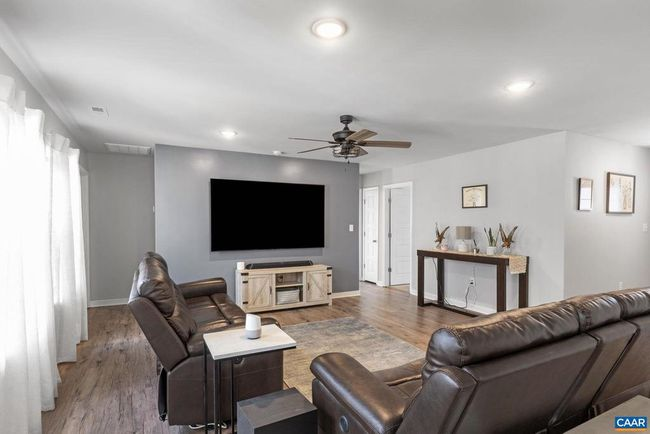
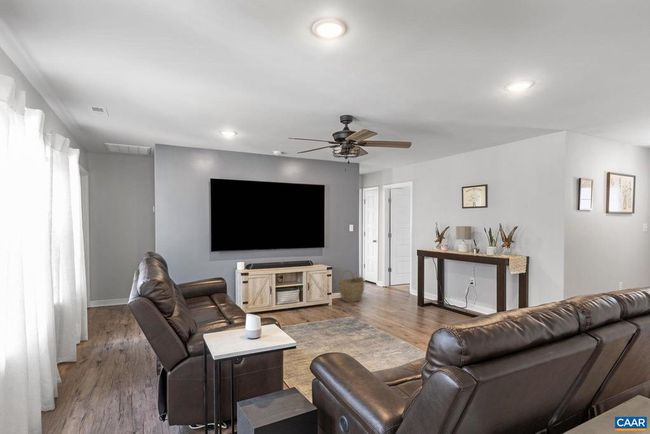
+ woven basket (351, 285)
